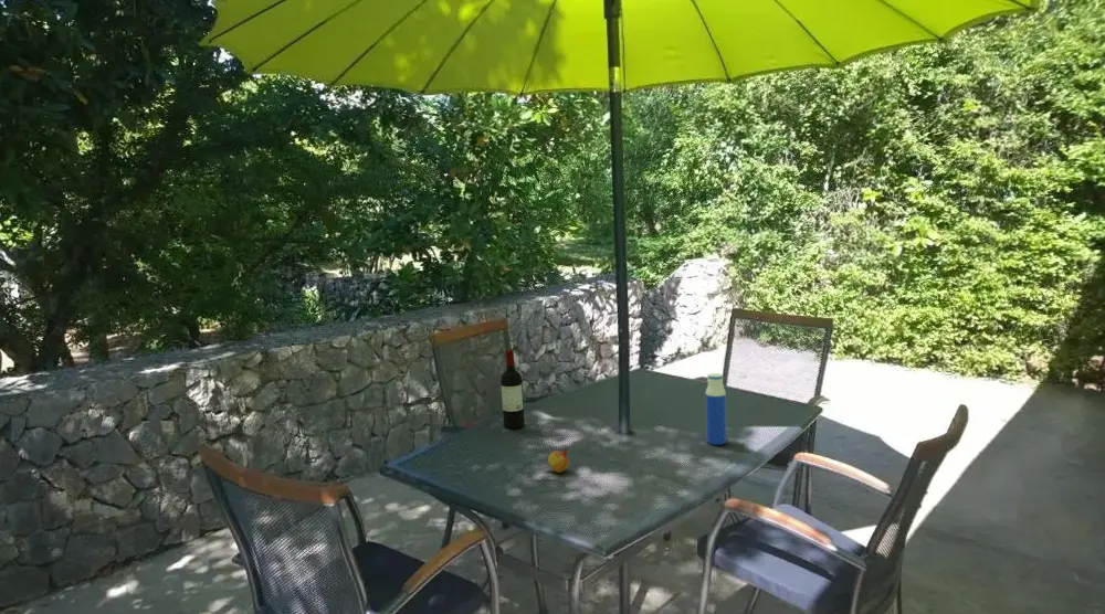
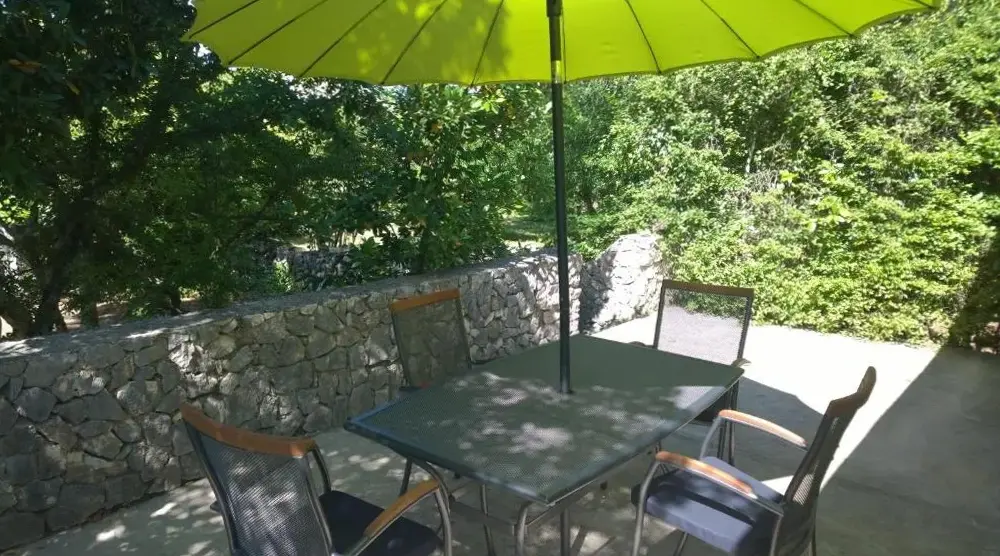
- fruit (558, 459)
- water bottle (715, 409)
- wine bottle (512, 388)
